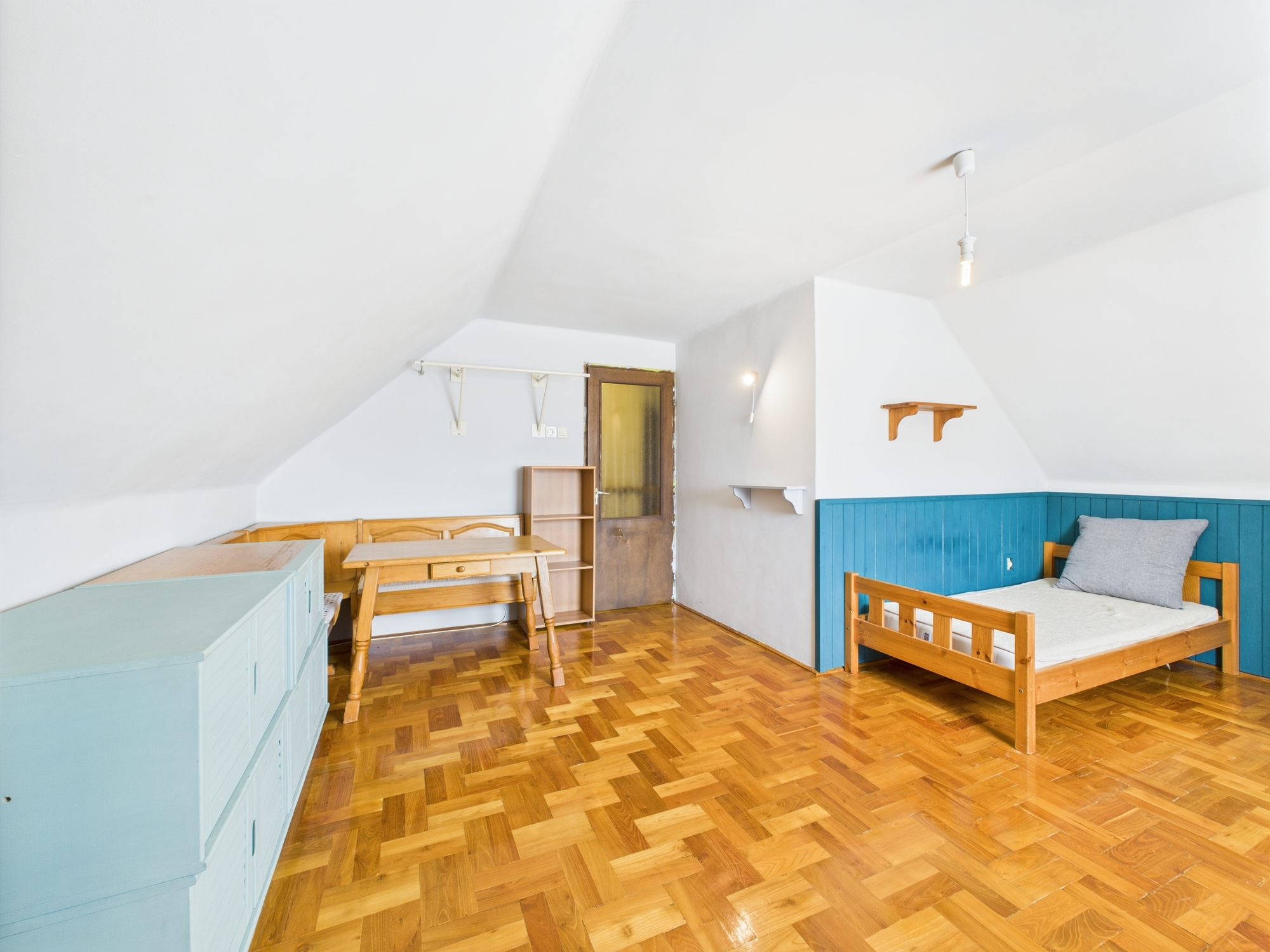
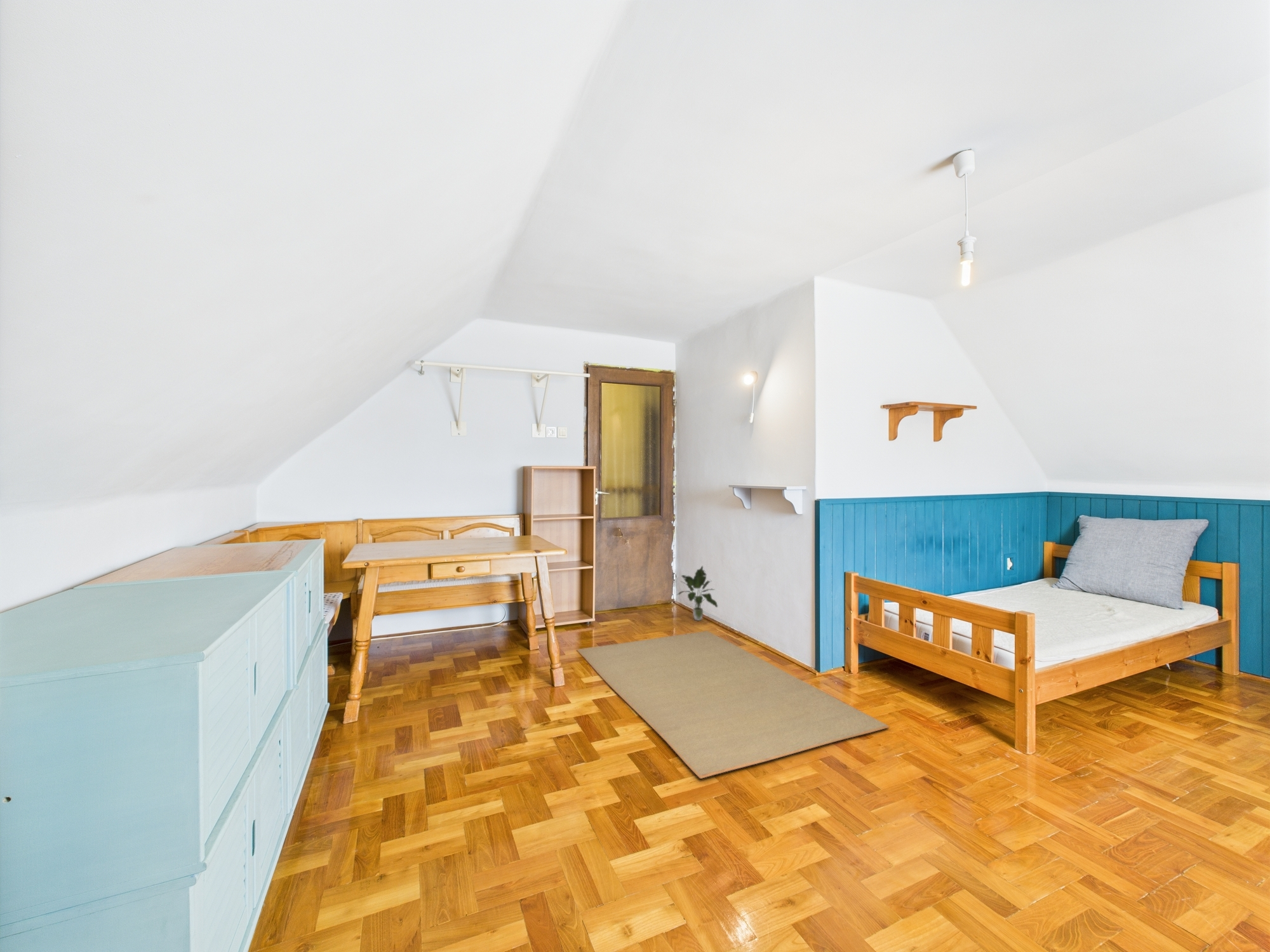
+ rug (705, 681)
+ potted plant (695, 593)
